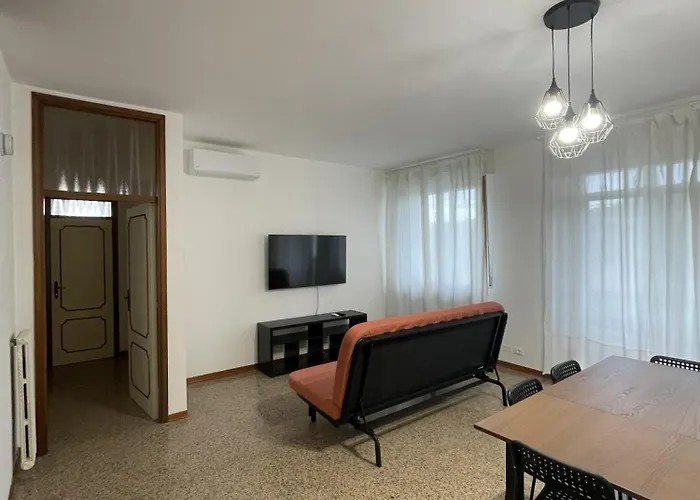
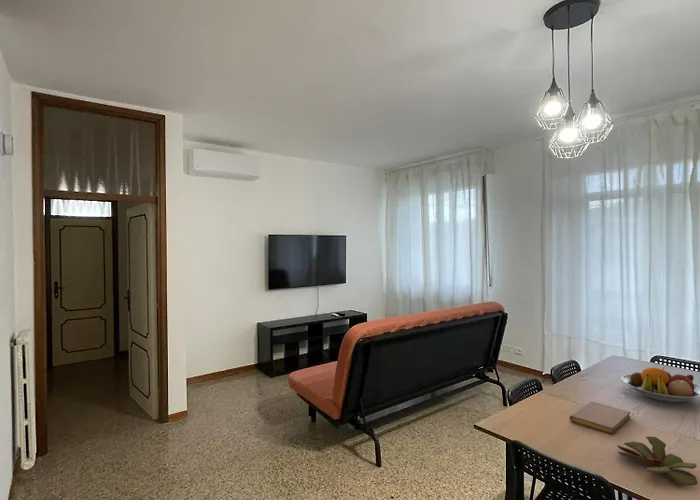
+ notebook (600, 416)
+ succulent plant (657, 458)
+ fruit bowl (662, 381)
